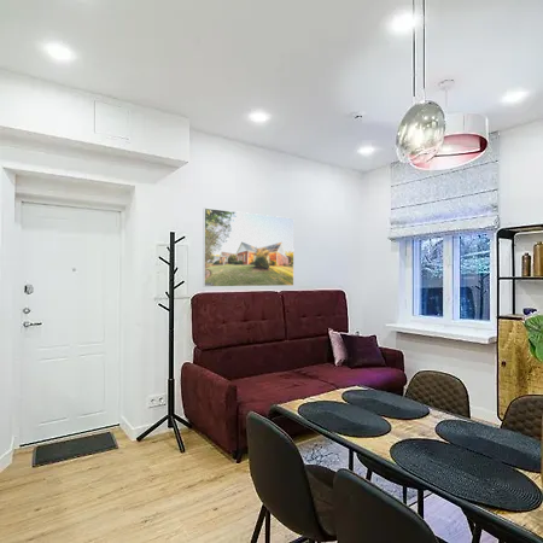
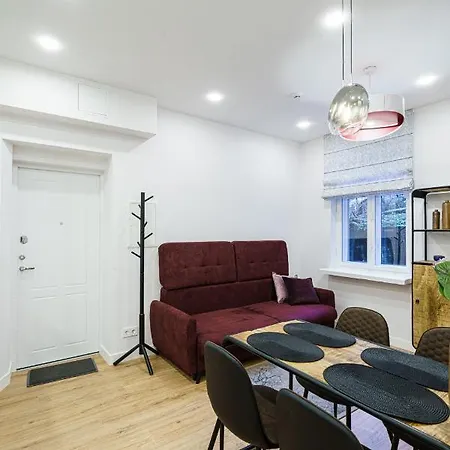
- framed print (251, 250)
